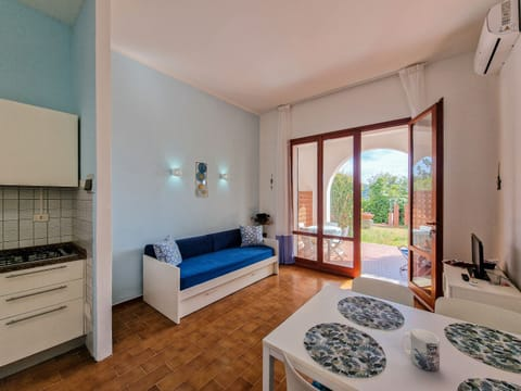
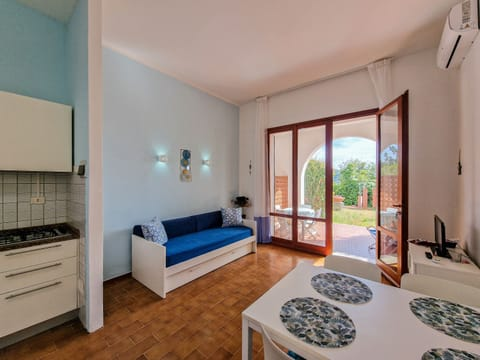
- mug (421, 349)
